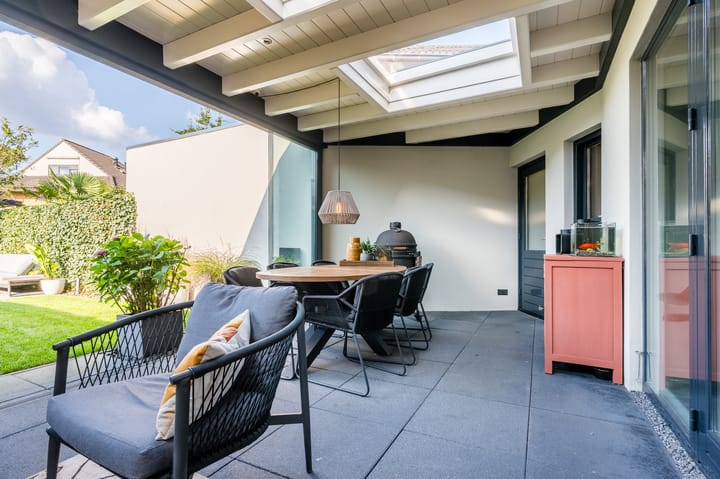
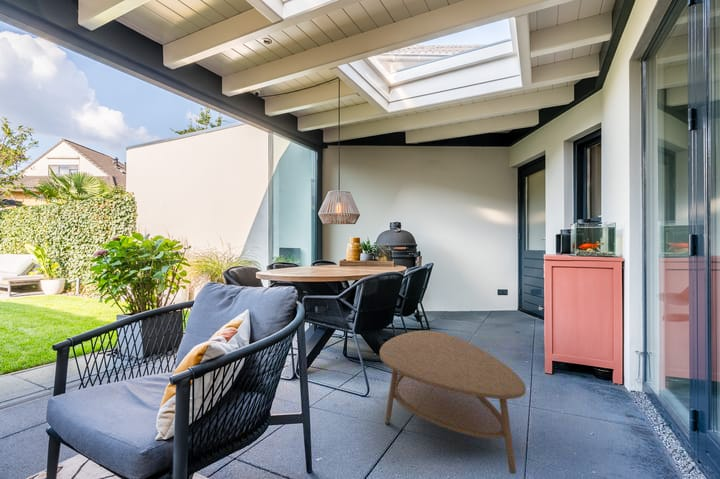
+ coffee table (435, 386)
